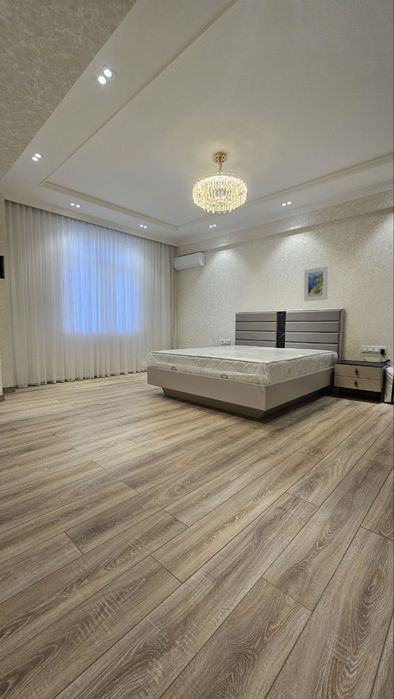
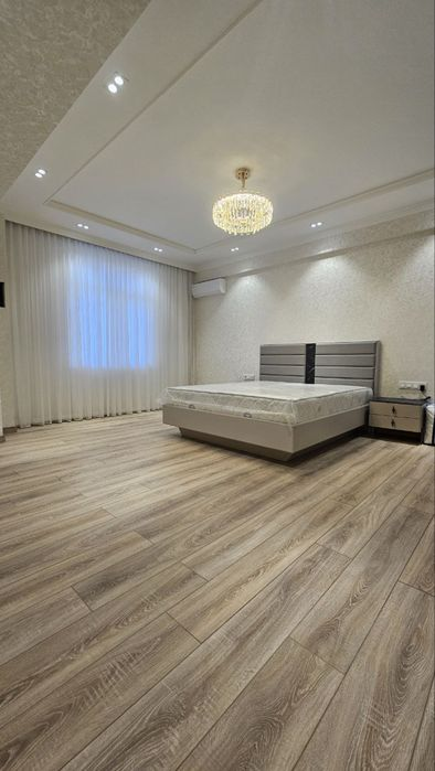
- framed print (315, 284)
